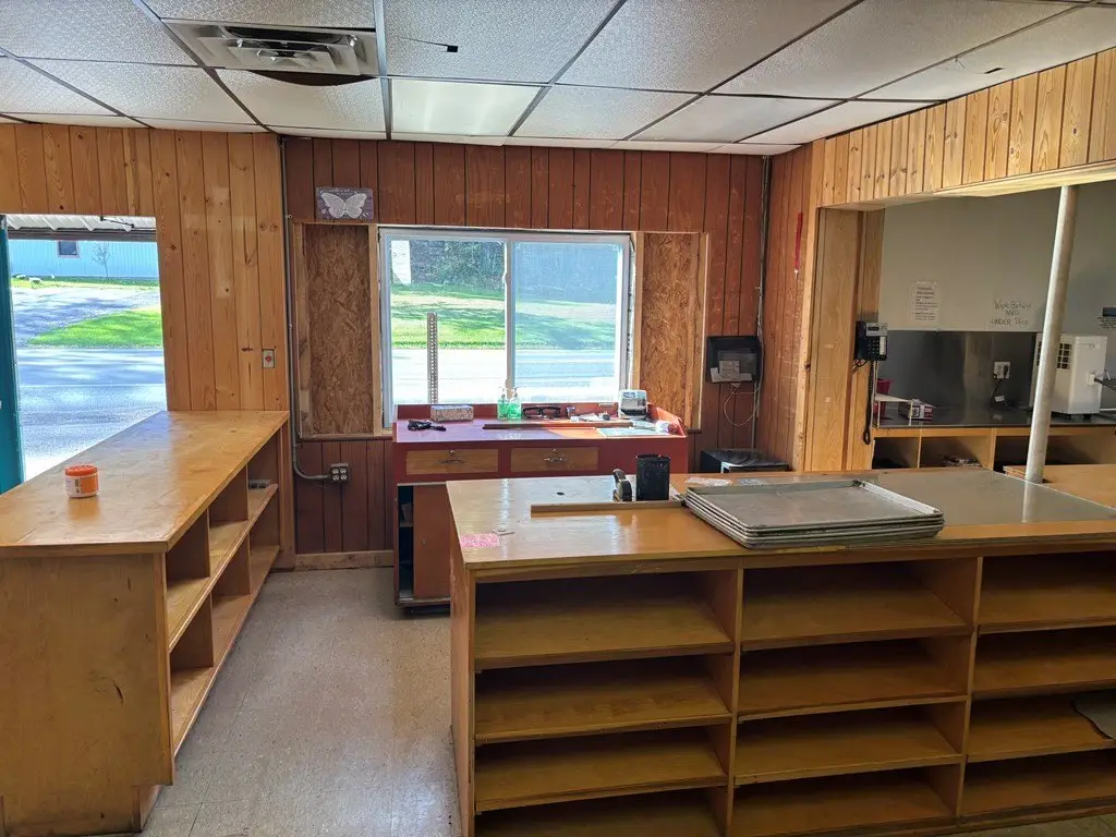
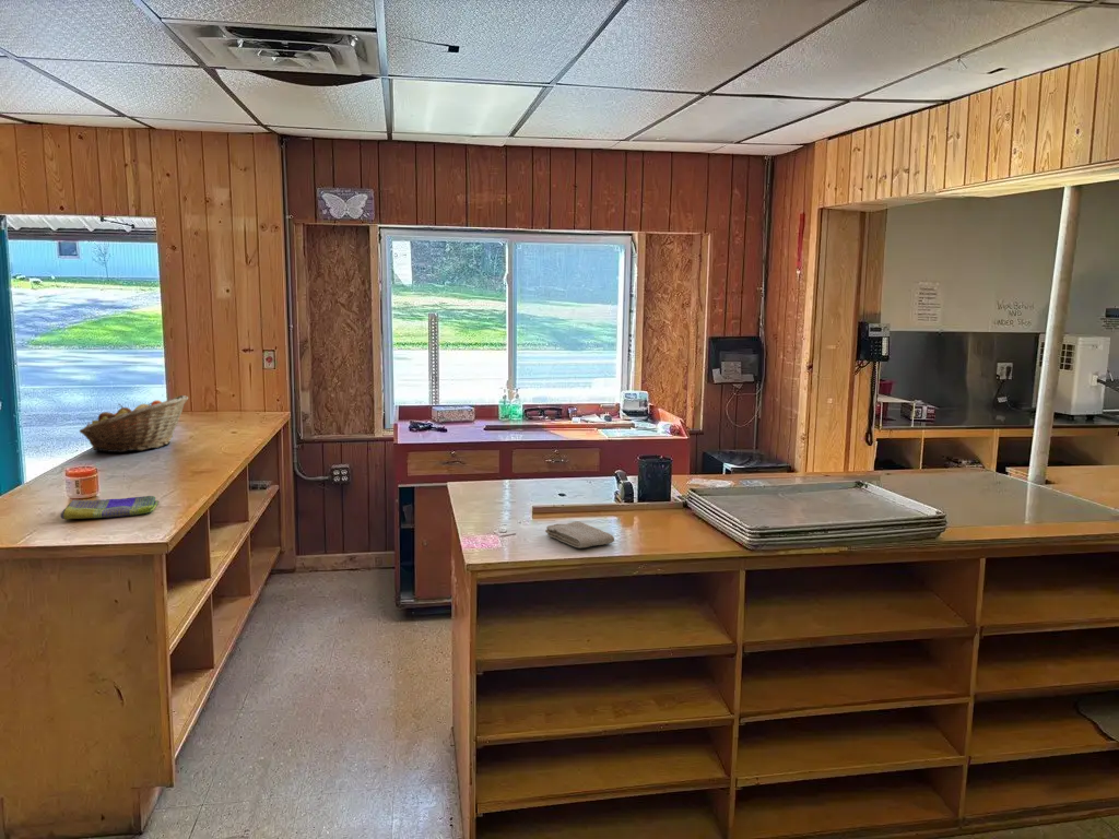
+ dish towel (110, 507)
+ washcloth (578, 533)
+ fruit basket (137, 422)
